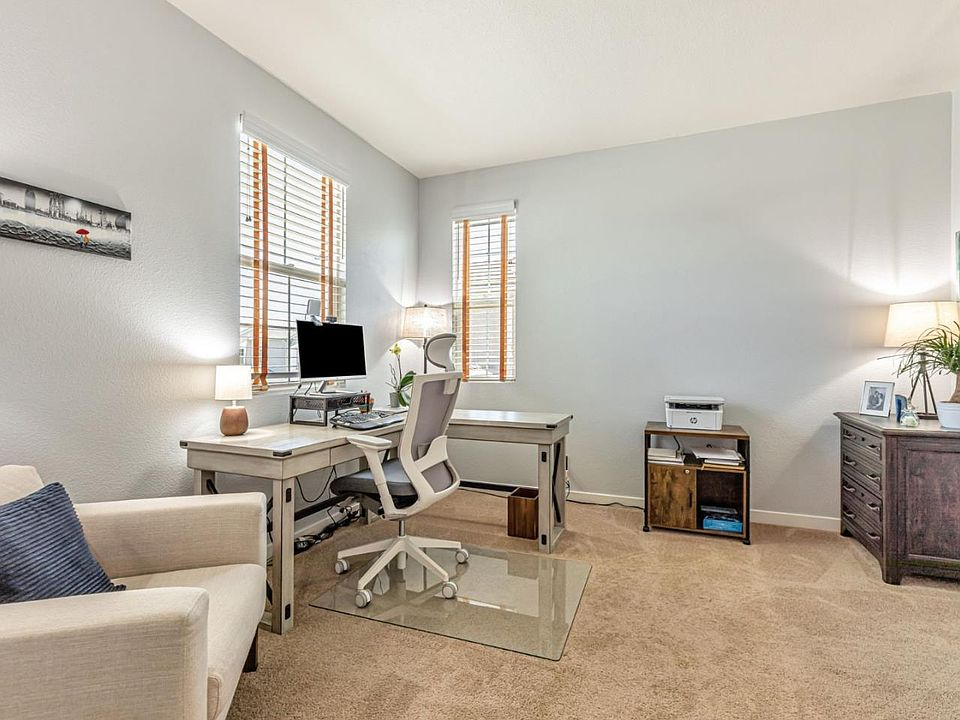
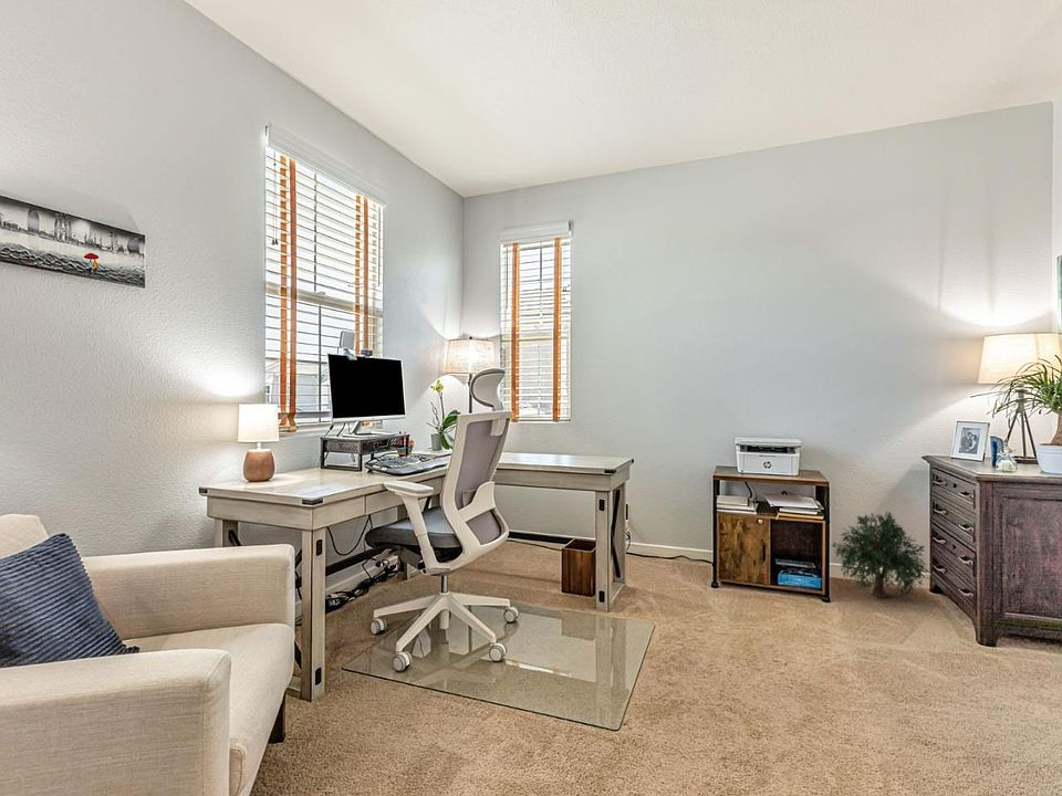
+ tree (879, 553)
